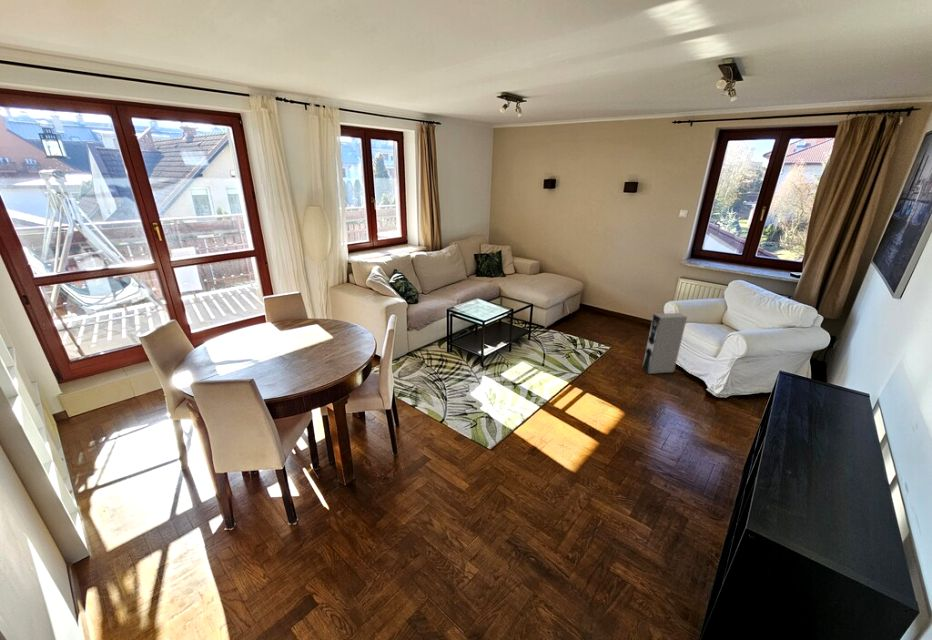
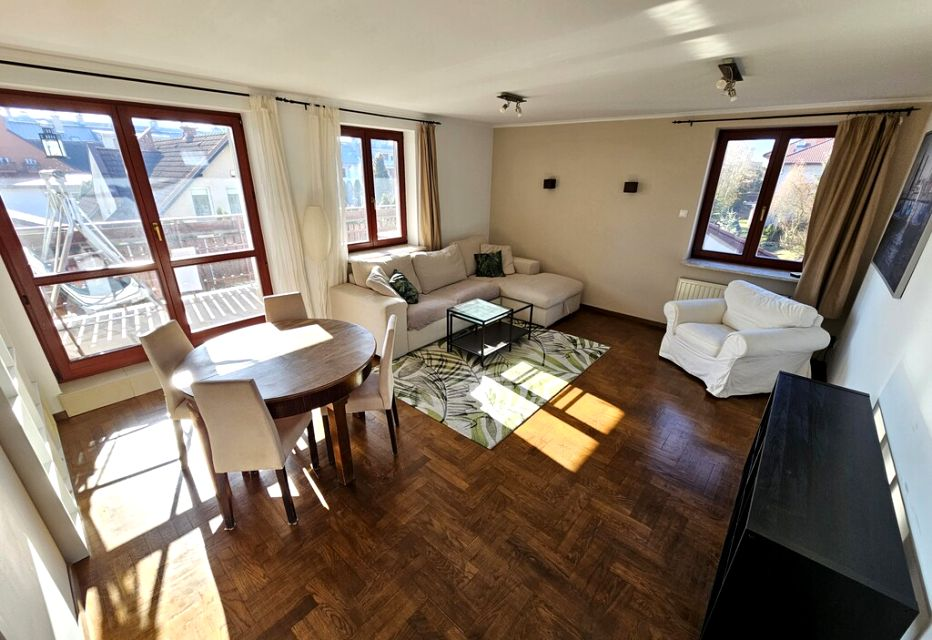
- speaker (663, 343)
